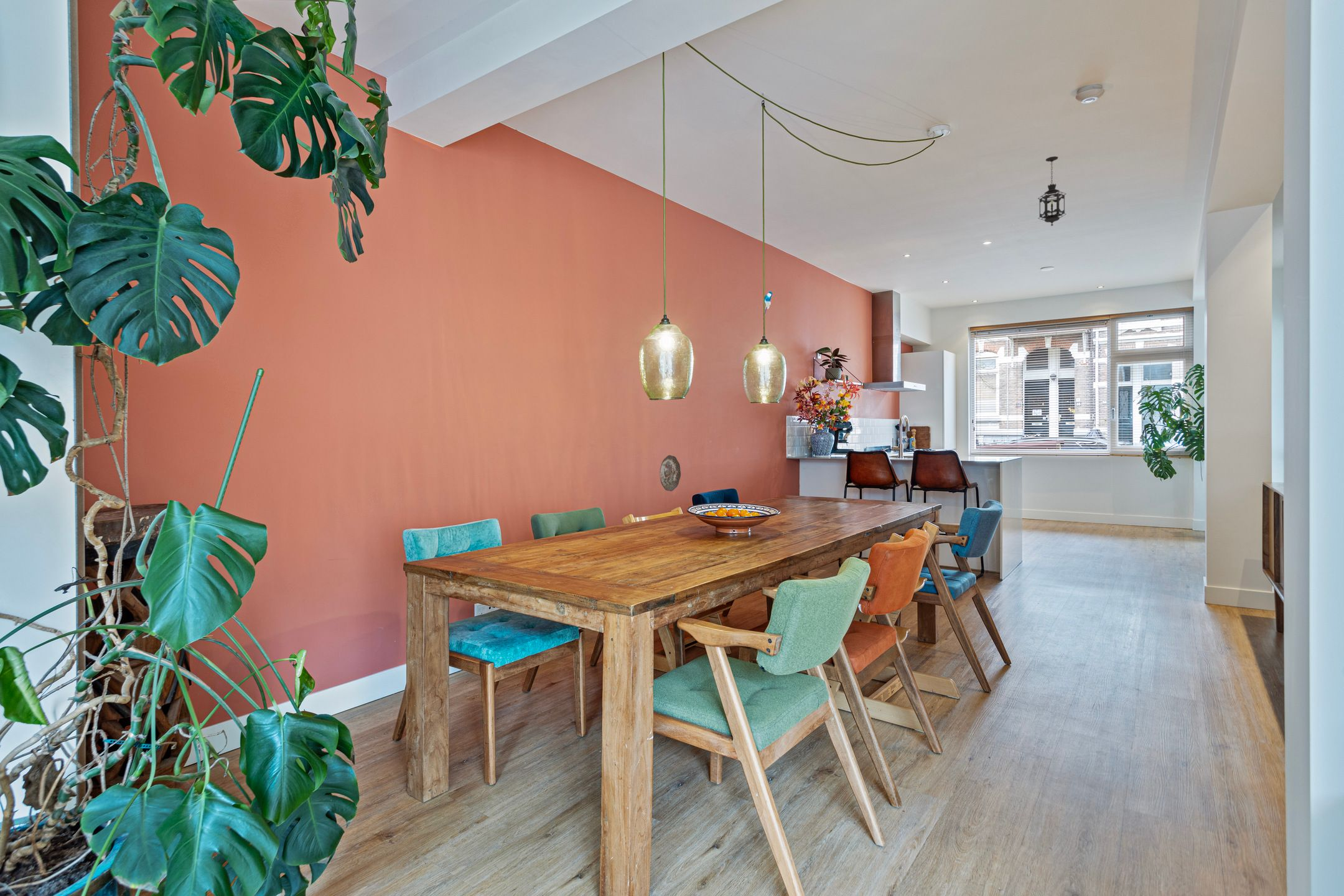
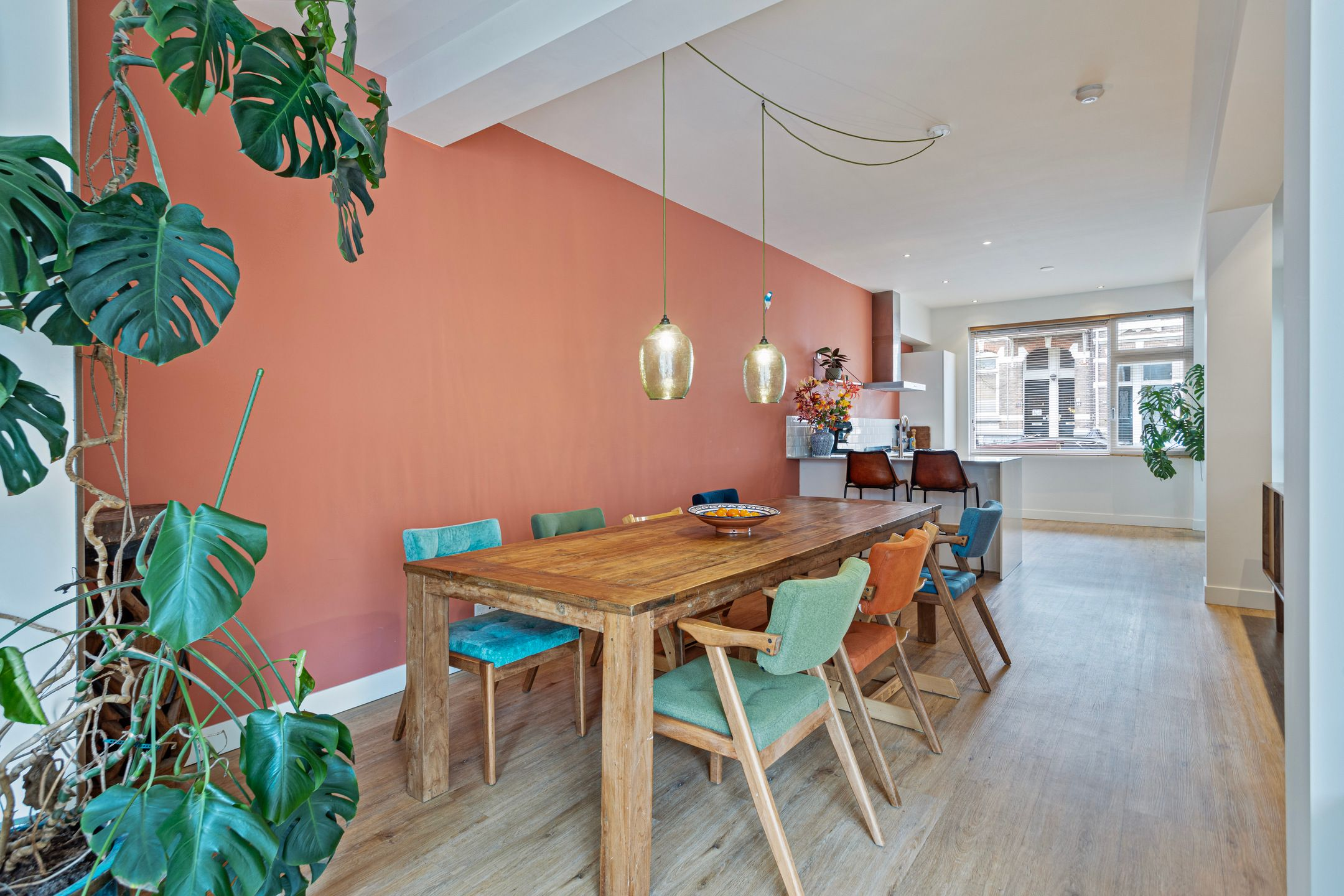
- decorative plate (669, 473)
- hanging lantern (1052, 192)
